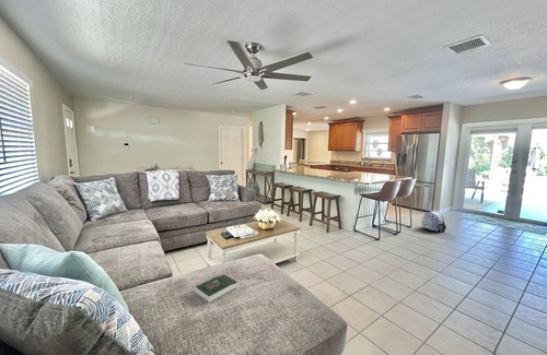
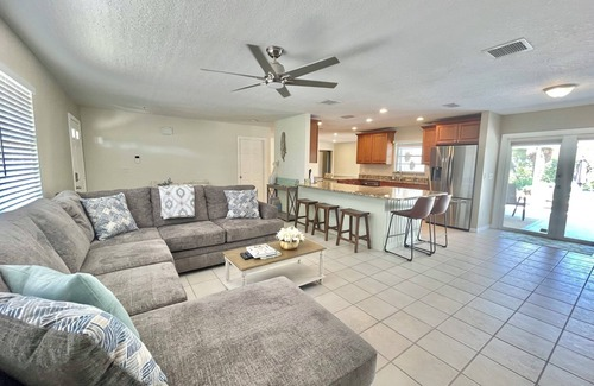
- book (217, 284)
- backpack (432, 221)
